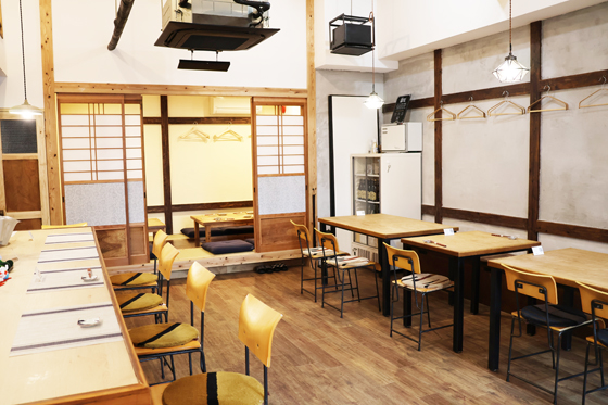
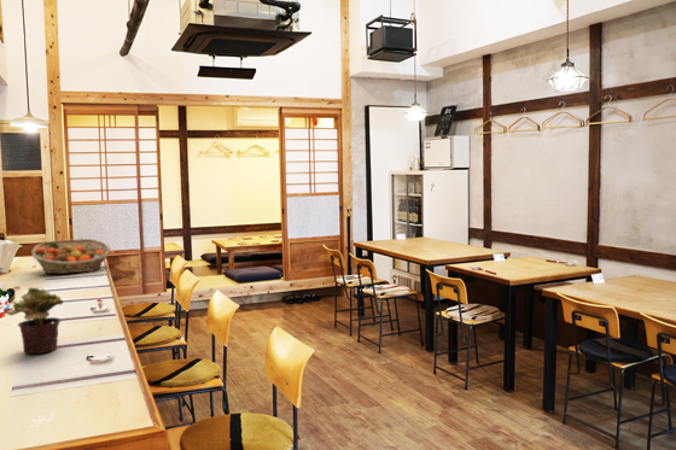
+ potted plant (35, 318)
+ fruit basket (71, 256)
